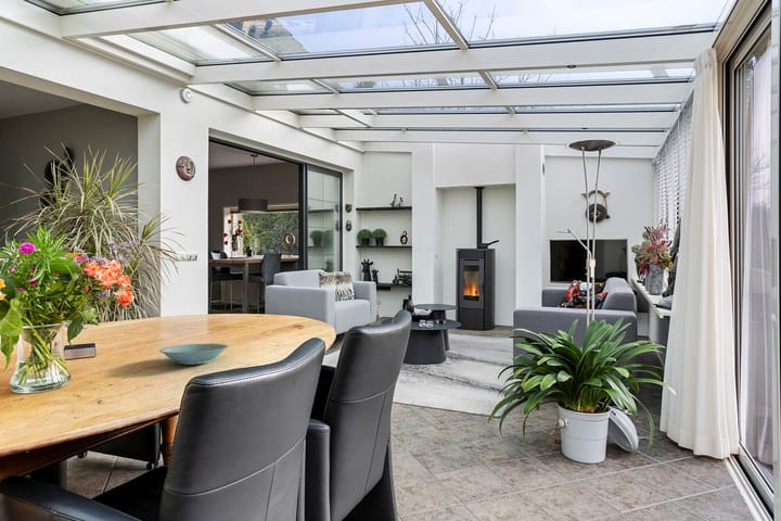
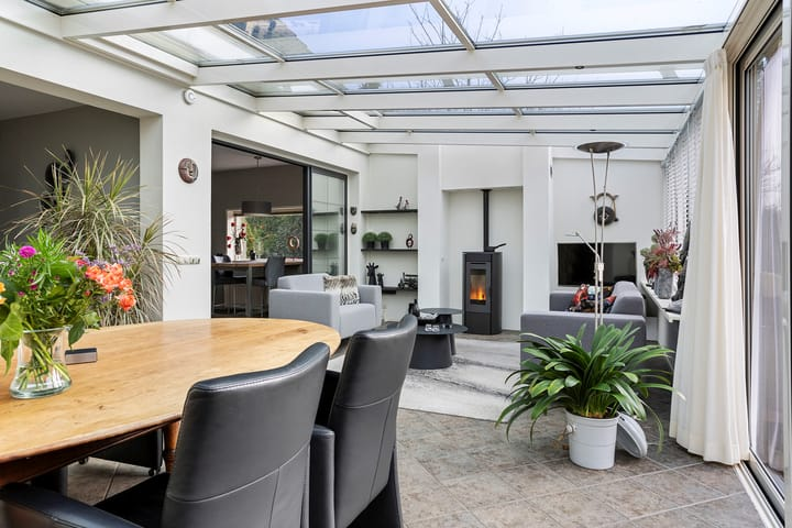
- bowl (194, 354)
